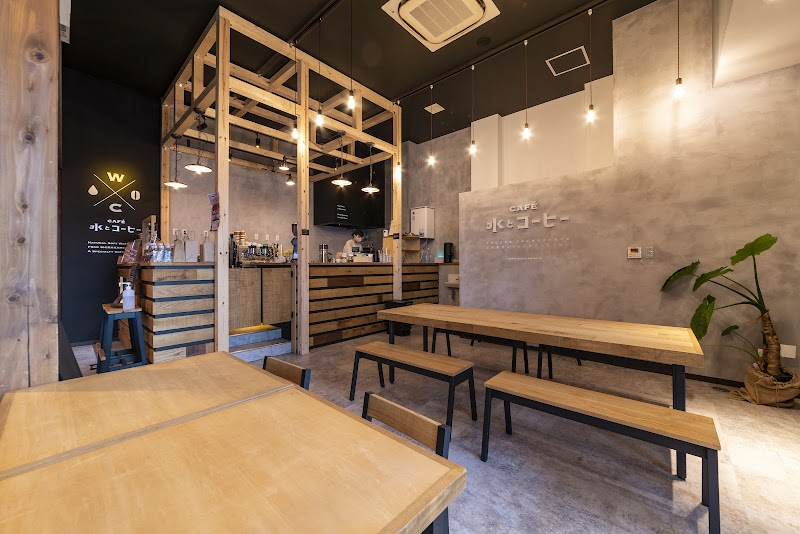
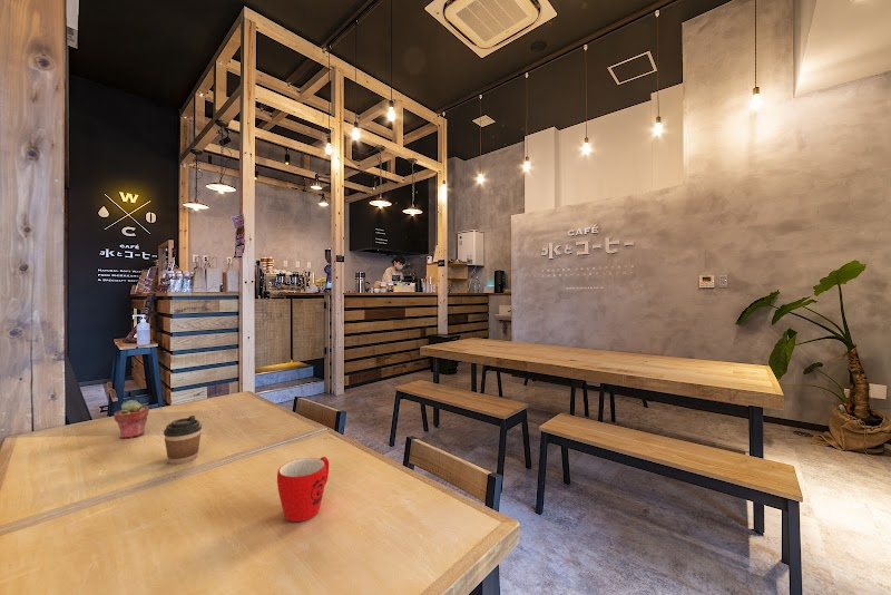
+ coffee cup (183, 438)
+ potted succulent (131, 417)
+ mug (307, 486)
